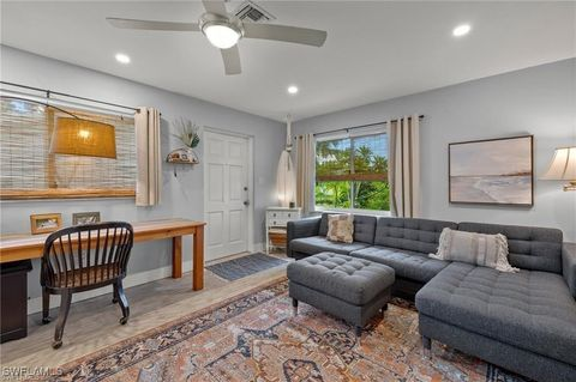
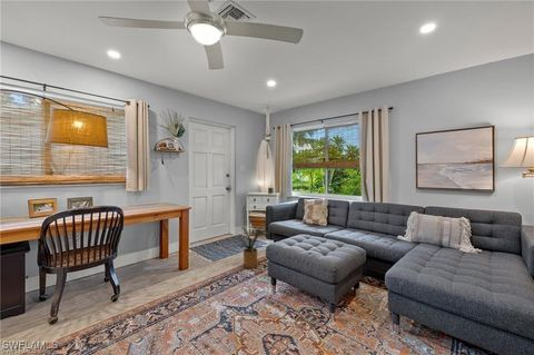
+ house plant (249, 246)
